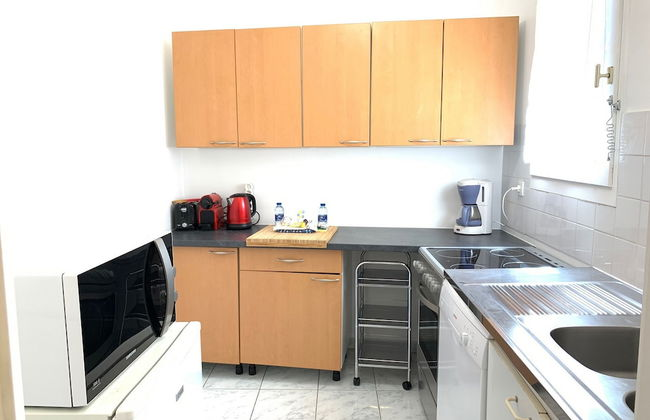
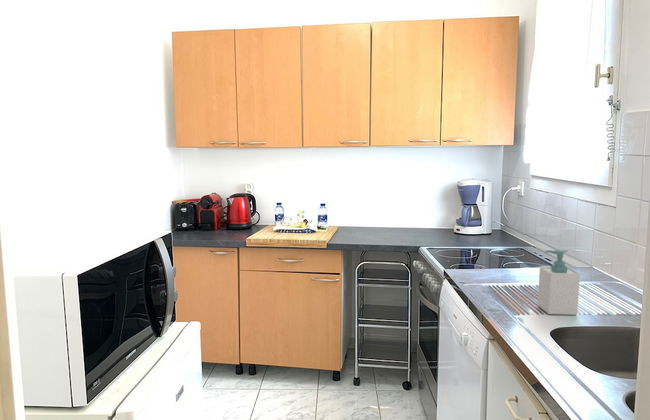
+ soap bottle (558, 280)
